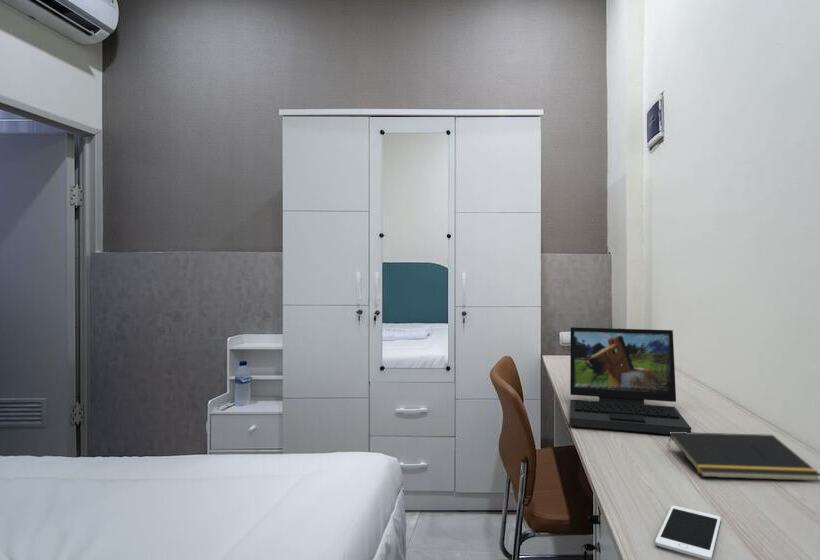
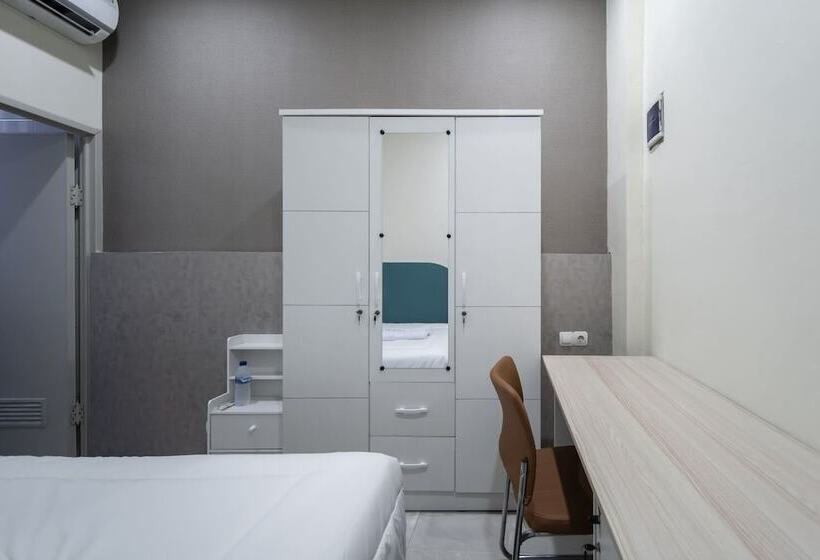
- notepad (739, 454)
- cell phone (689, 530)
- laptop (623, 374)
